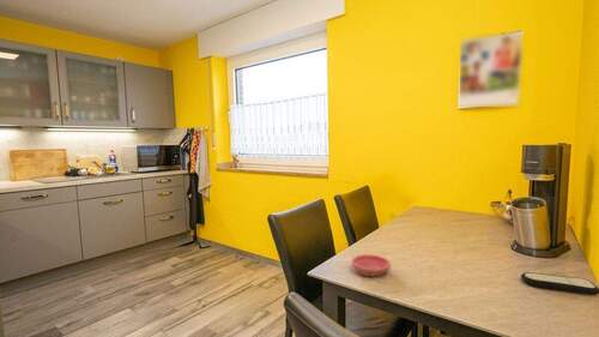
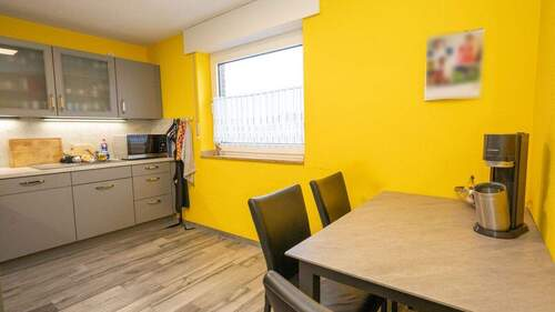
- remote control (557, 282)
- saucer (370, 265)
